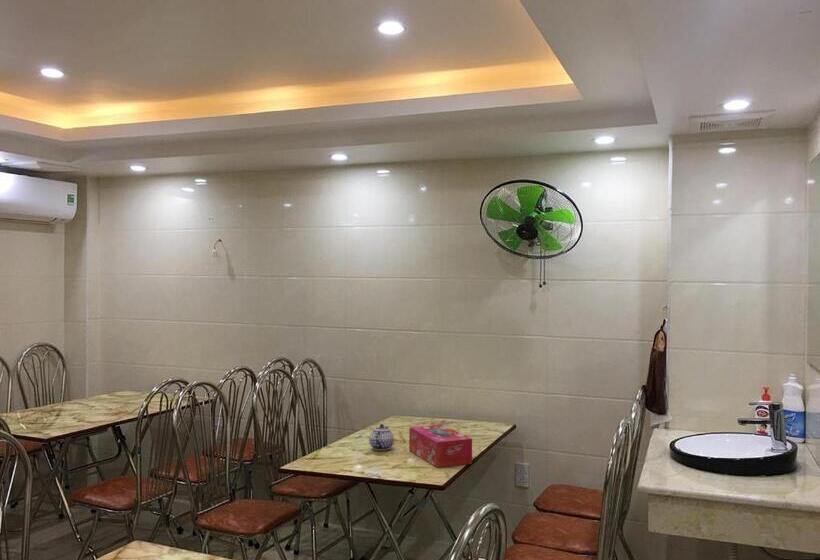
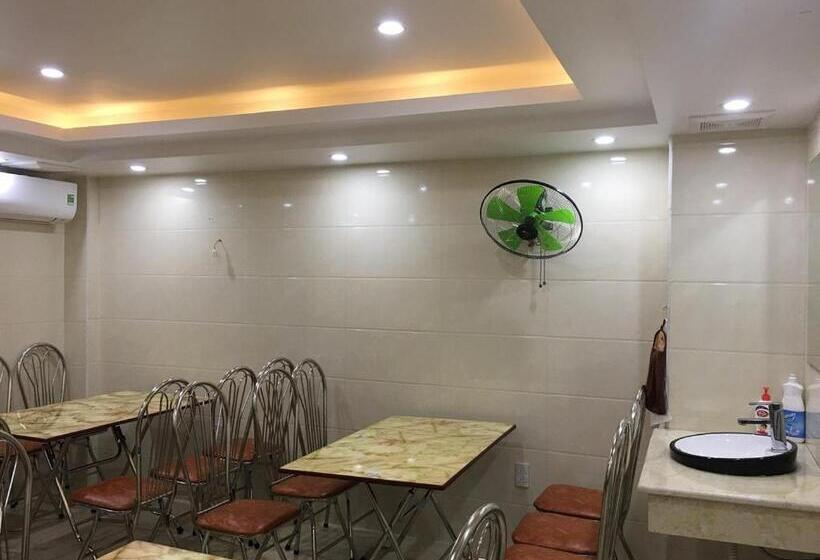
- teapot (381, 436)
- tissue box (439, 444)
